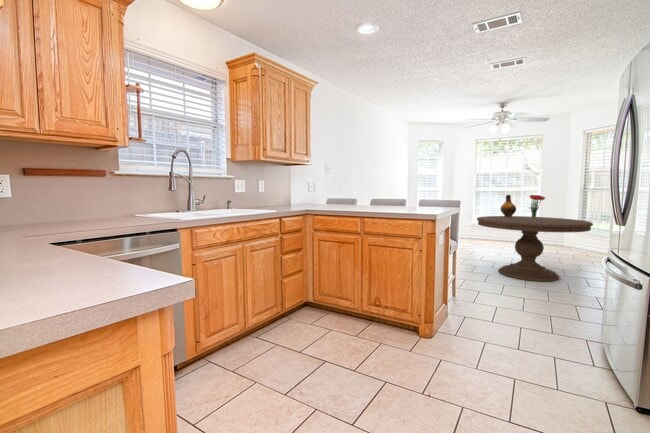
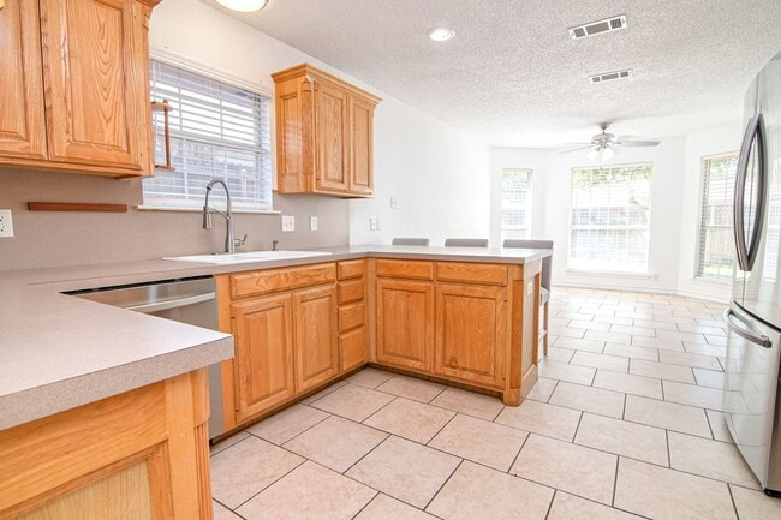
- ceramic jug (508, 205)
- bouquet (535, 206)
- dining table (528, 247)
